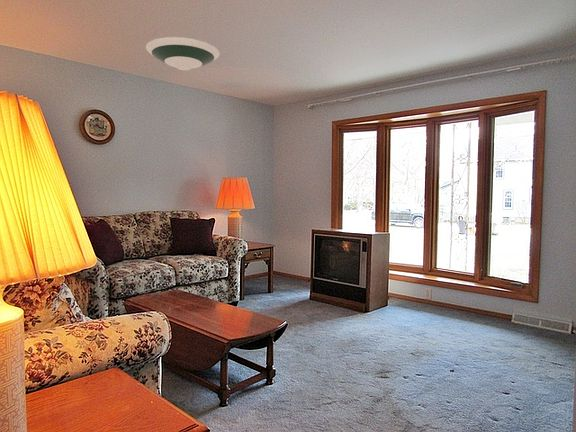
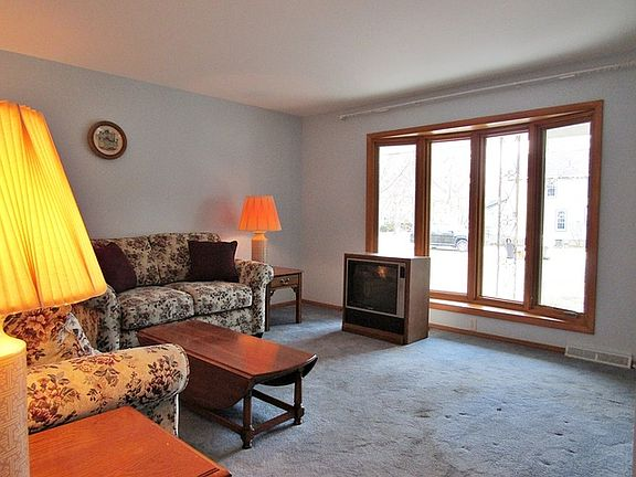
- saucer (183, 59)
